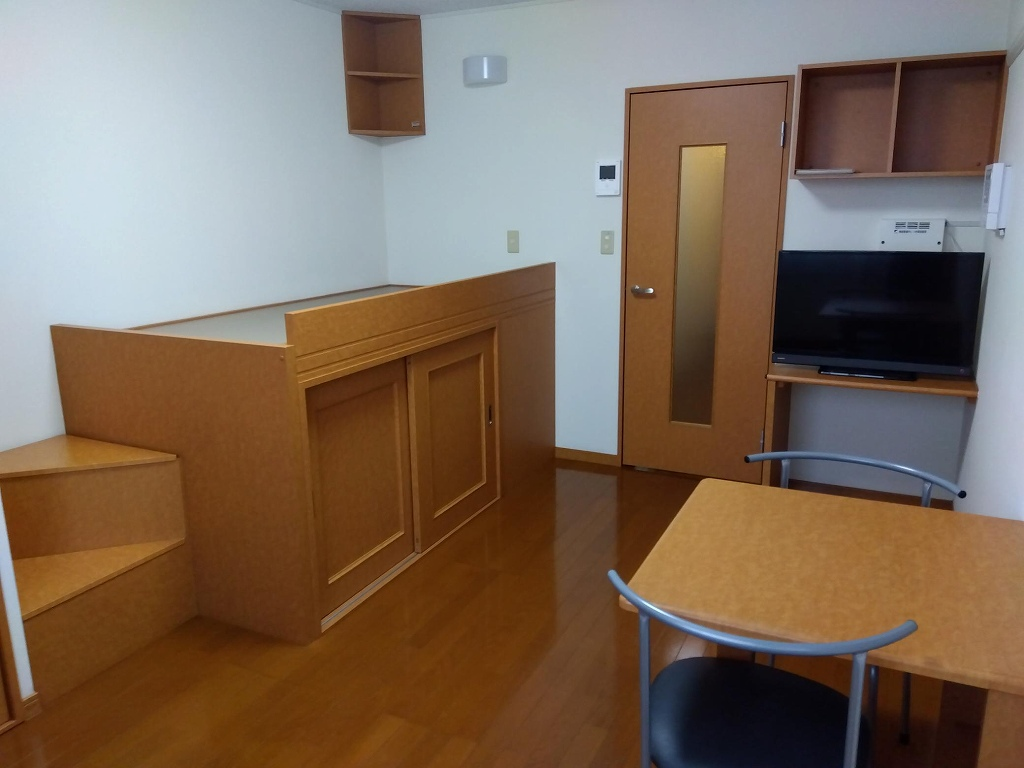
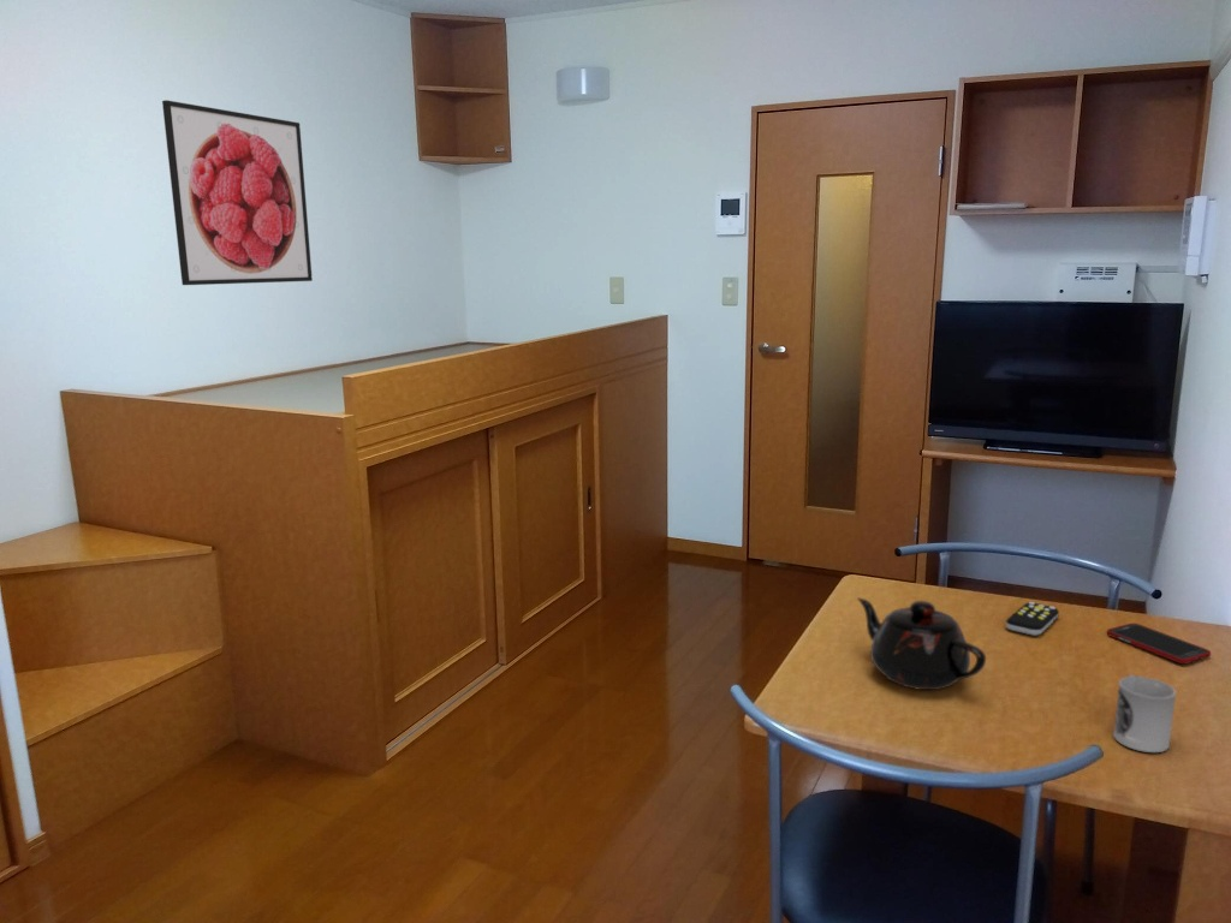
+ cell phone (1156, 642)
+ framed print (244, 198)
+ remote control (1033, 618)
+ cup (1140, 708)
+ teapot (916, 638)
